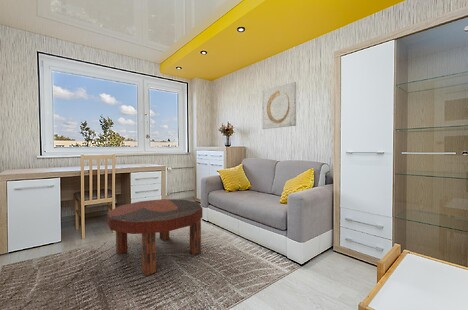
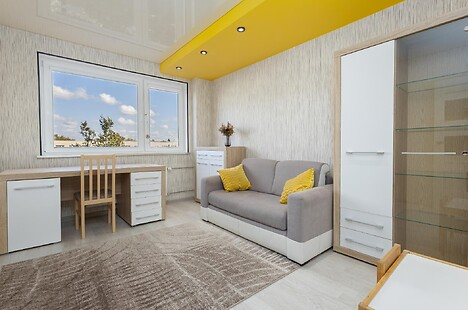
- wall art (278, 107)
- coffee table (157, 230)
